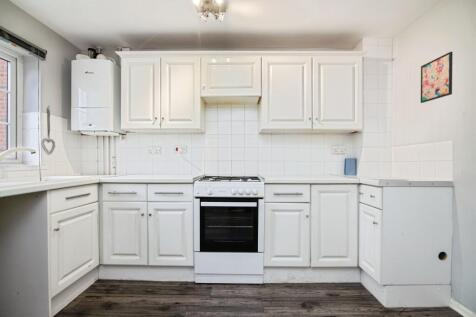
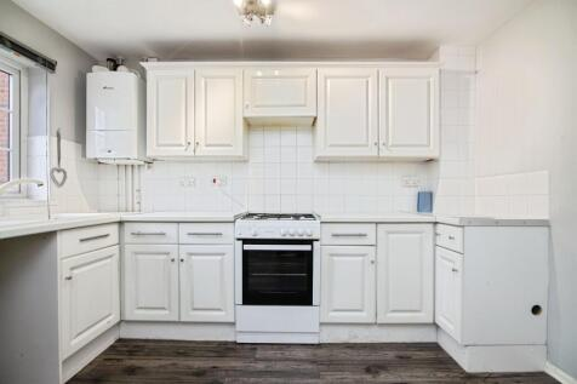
- wall art (435, 79)
